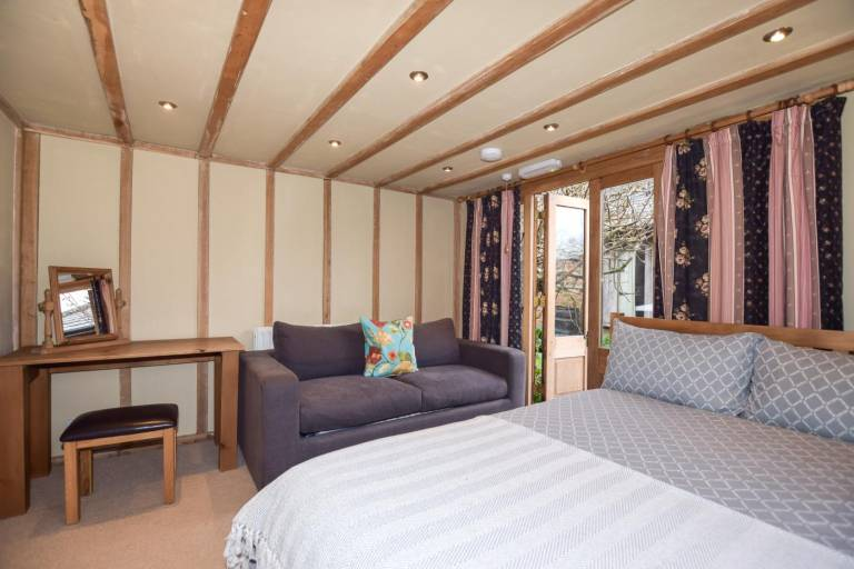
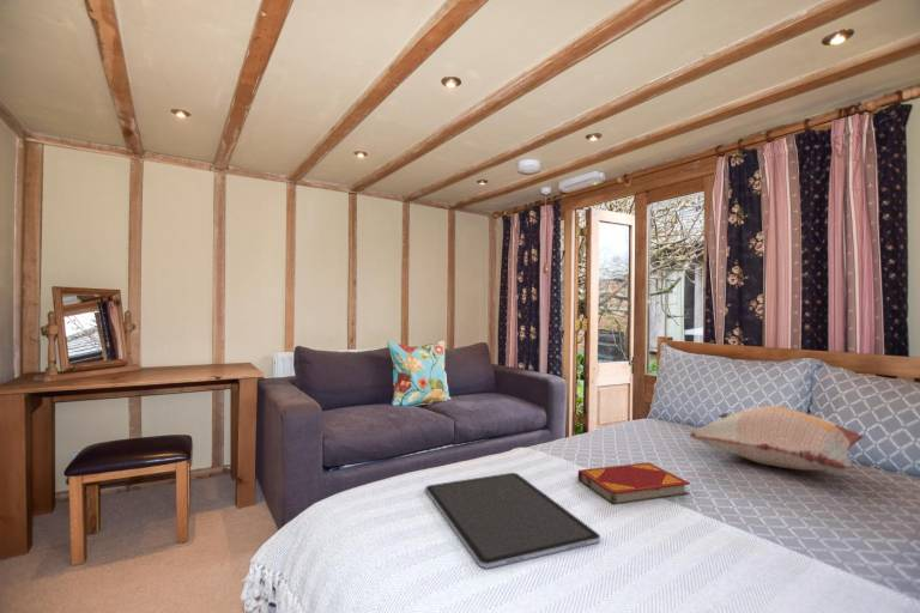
+ tablet (502, 510)
+ decorative pillow (774, 435)
+ hardback book (631, 481)
